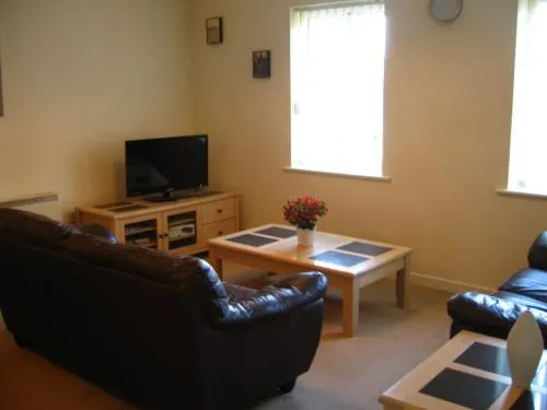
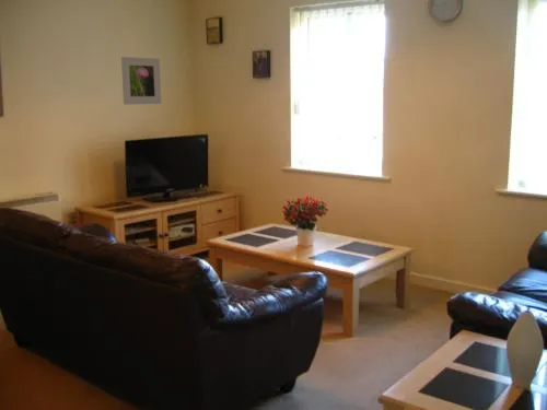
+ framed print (141, 81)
